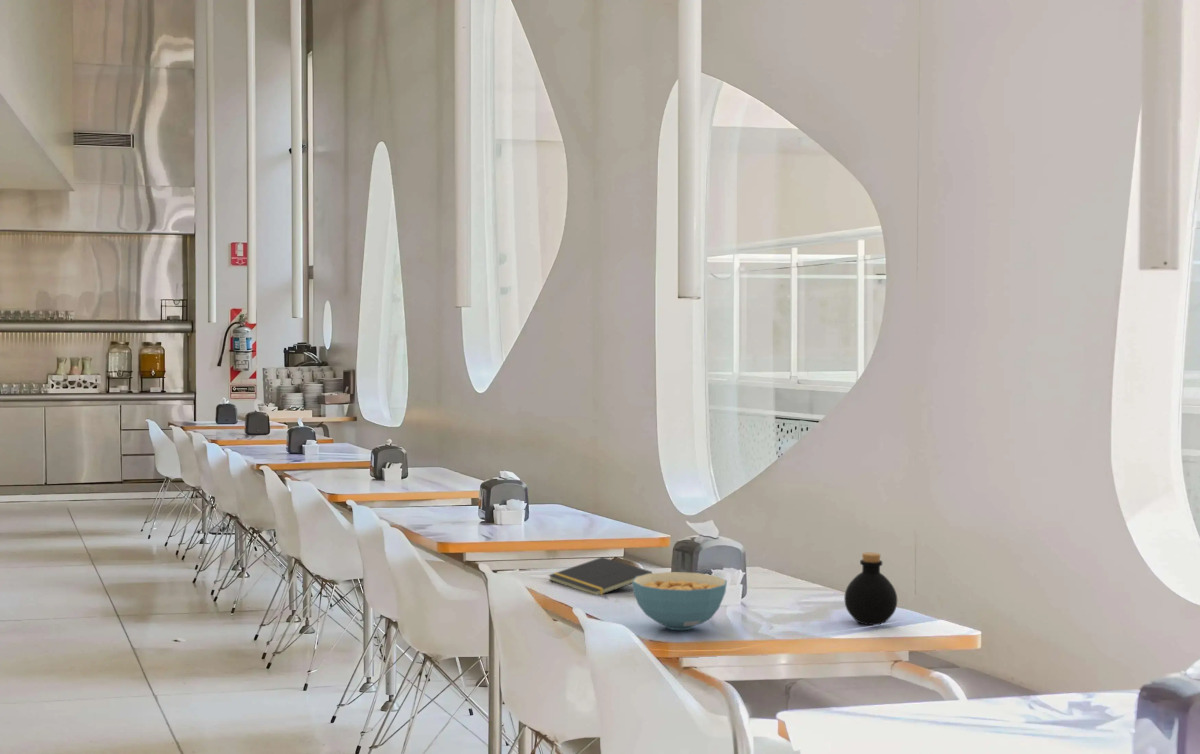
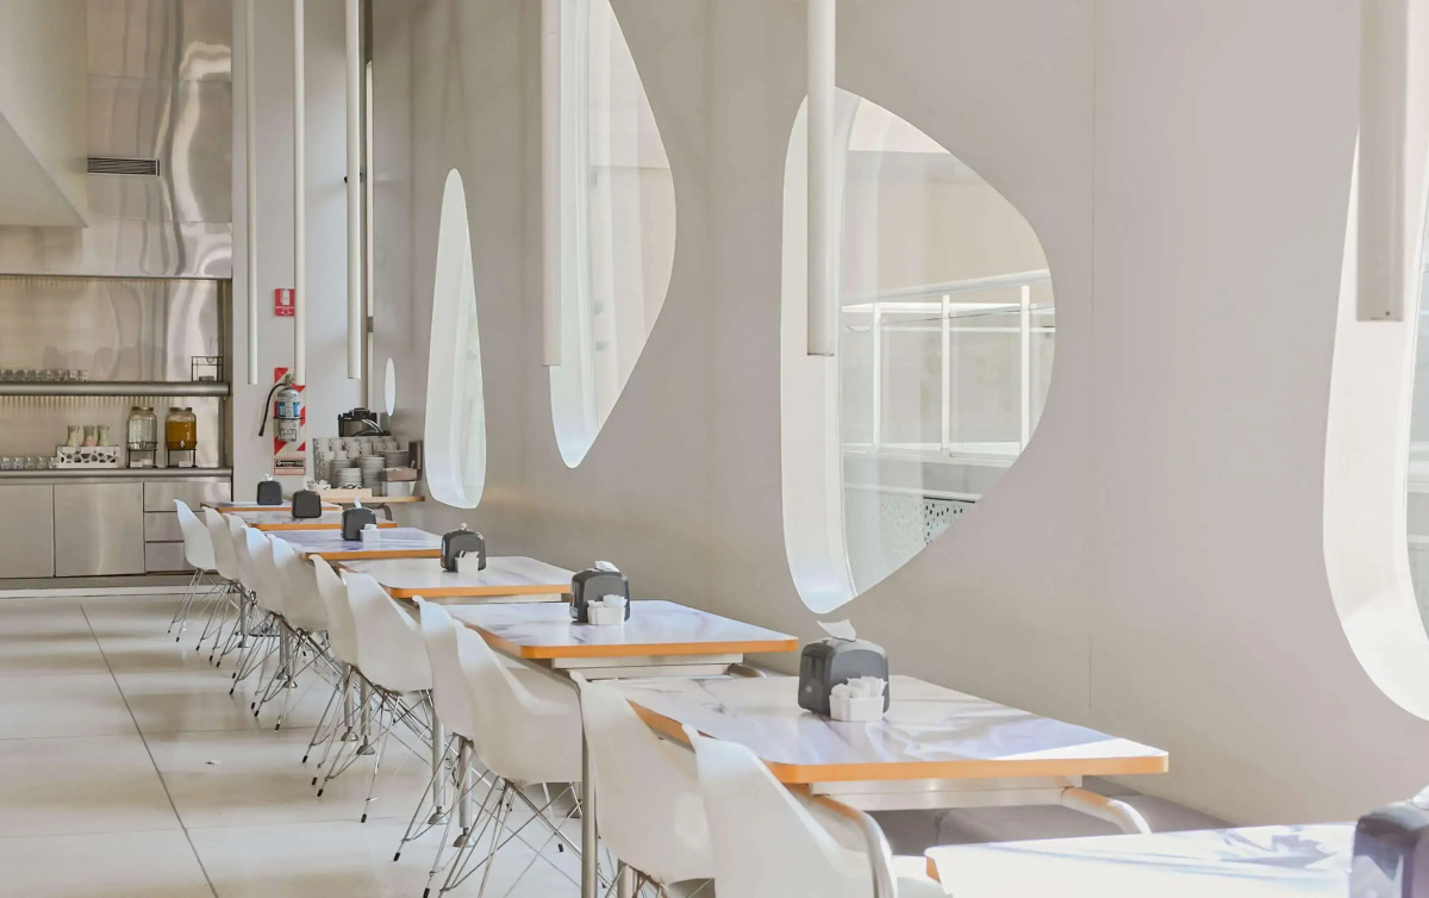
- bottle (870, 588)
- cereal bowl (679, 603)
- notepad (599, 575)
